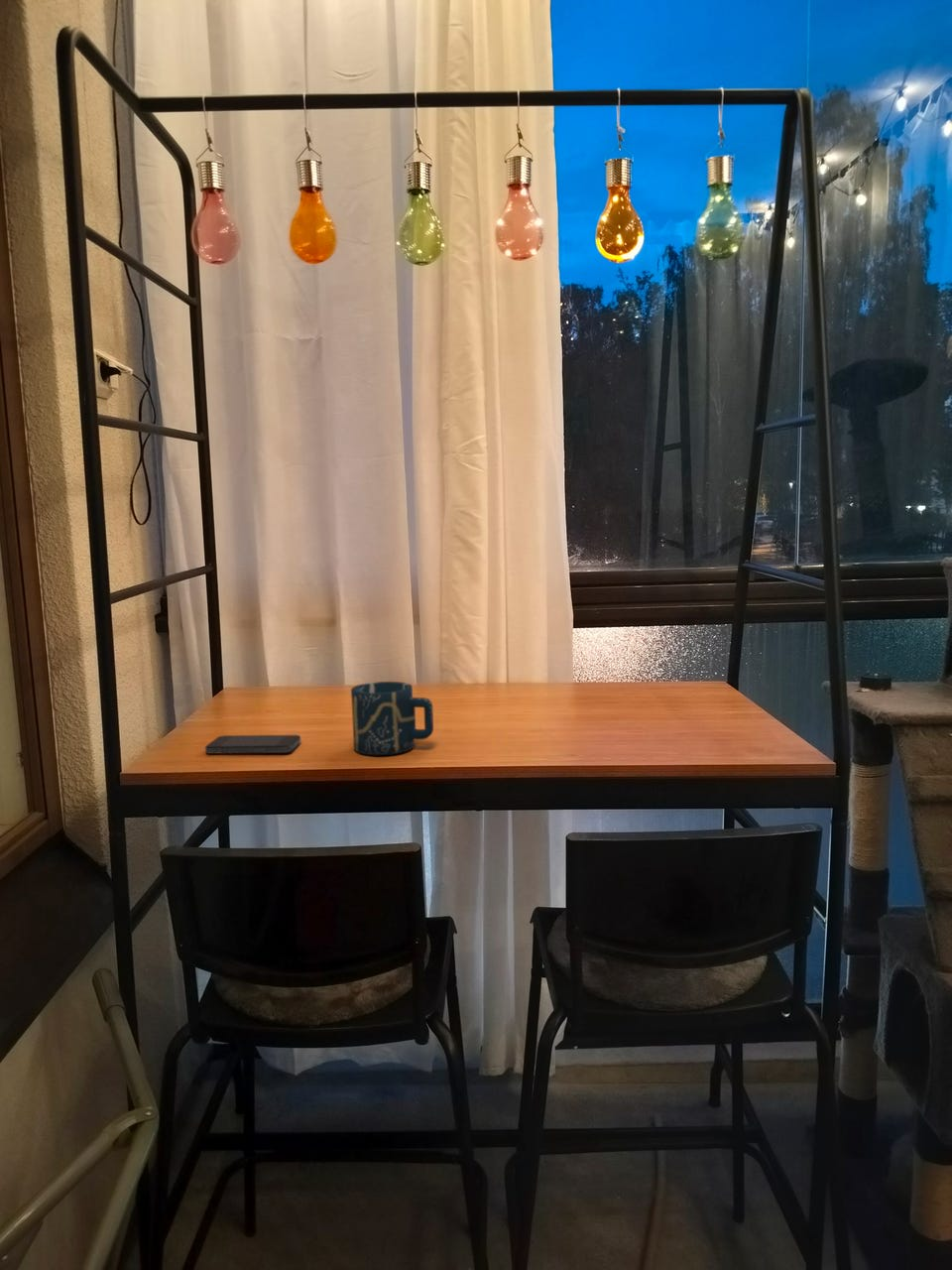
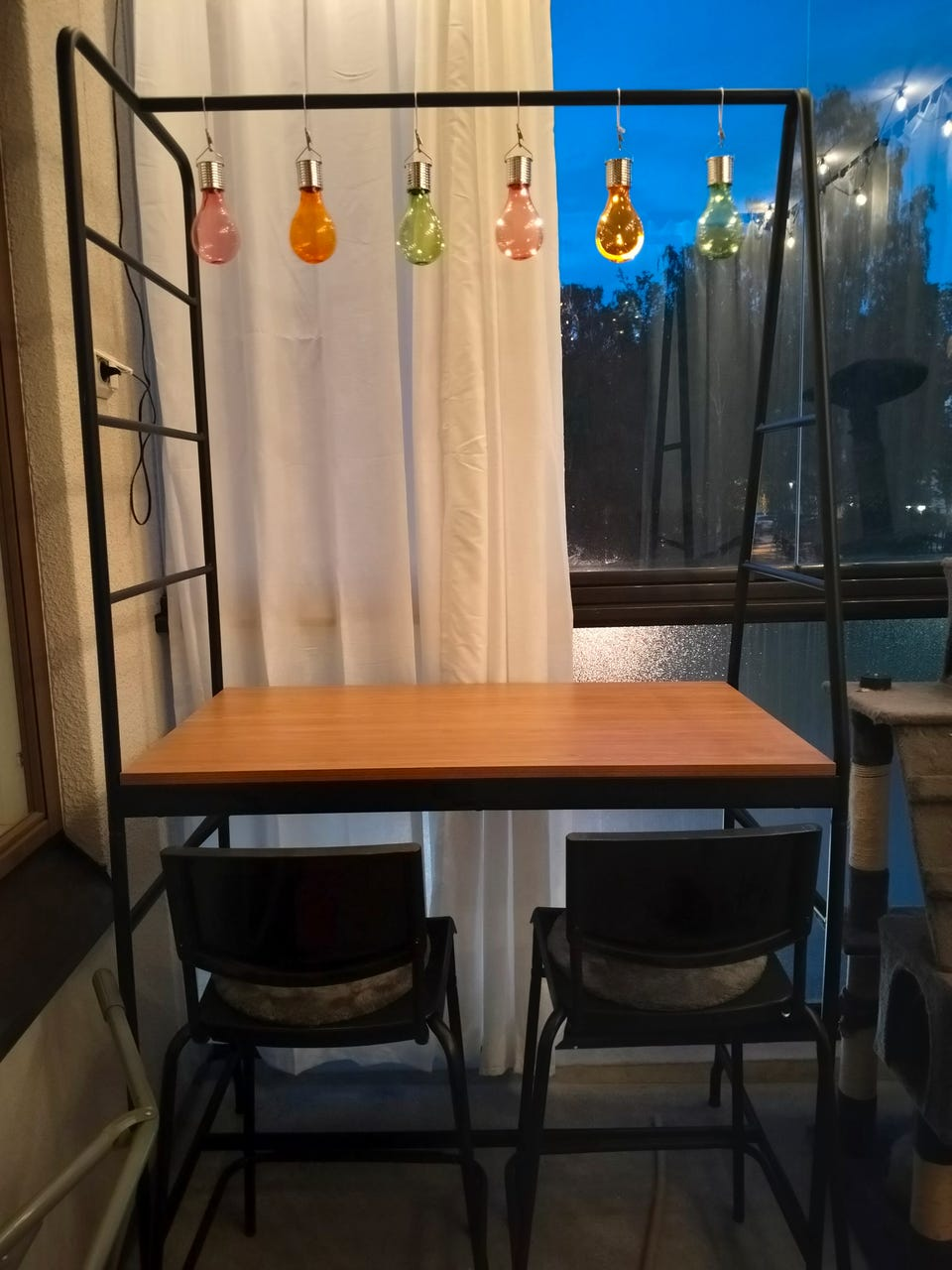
- cup (393, 717)
- smartphone (254, 743)
